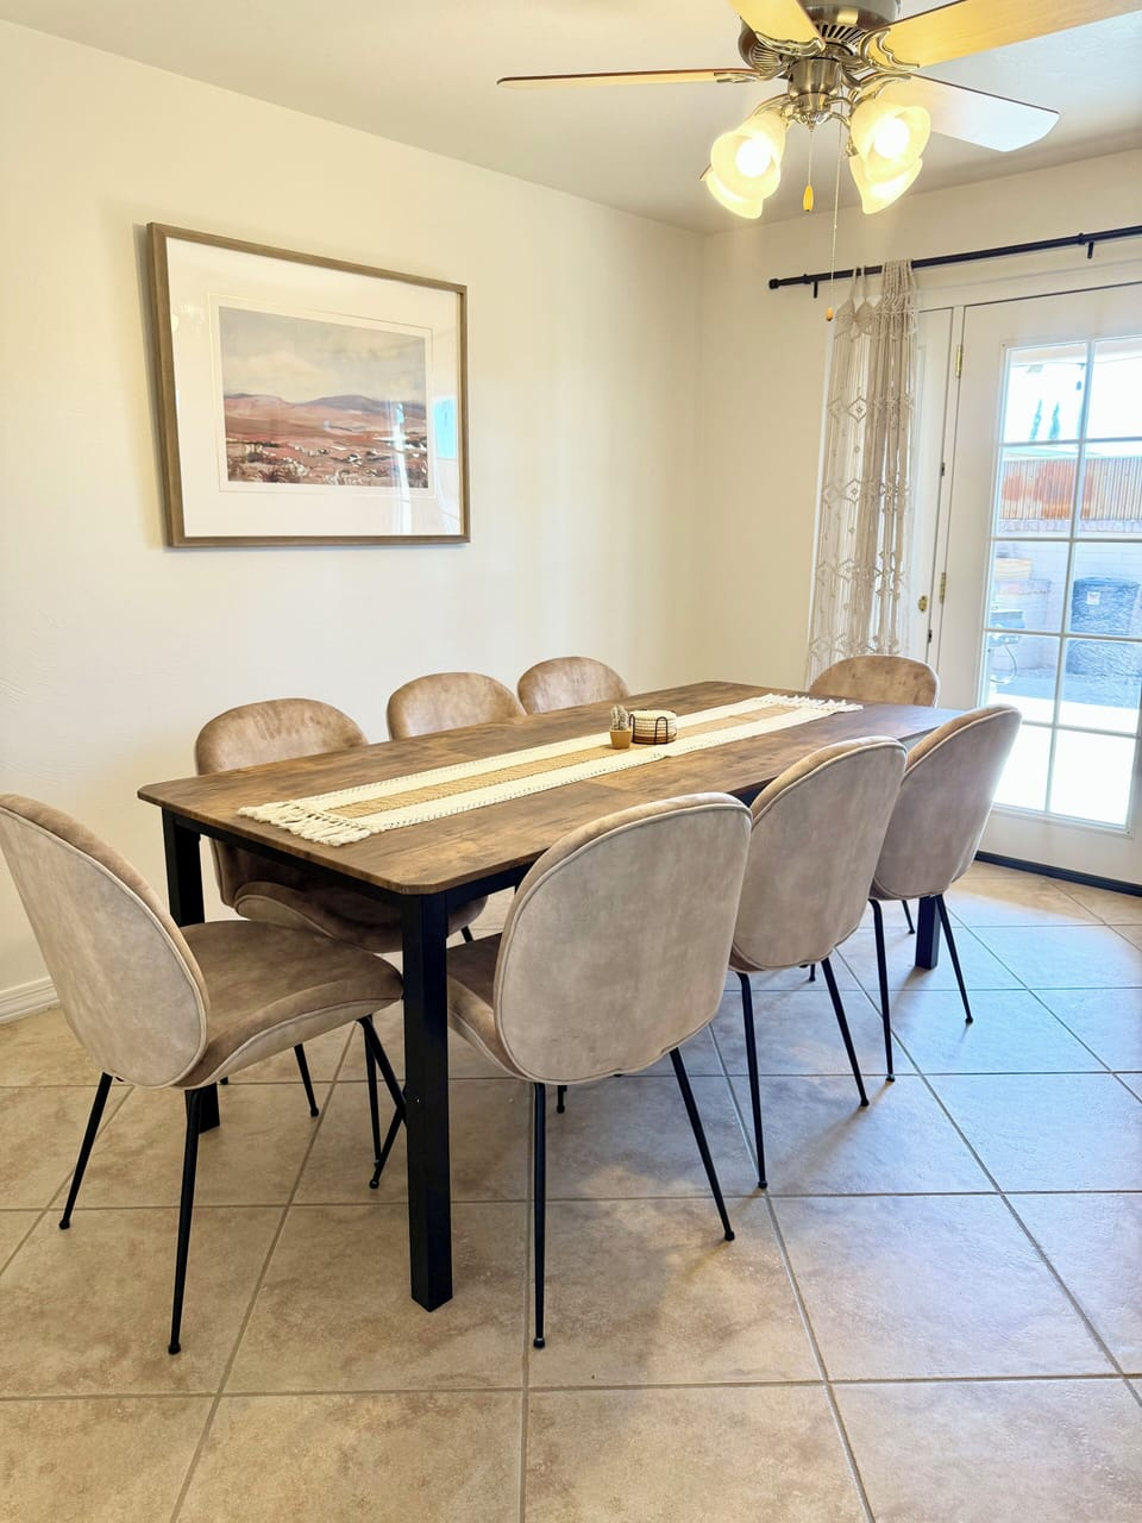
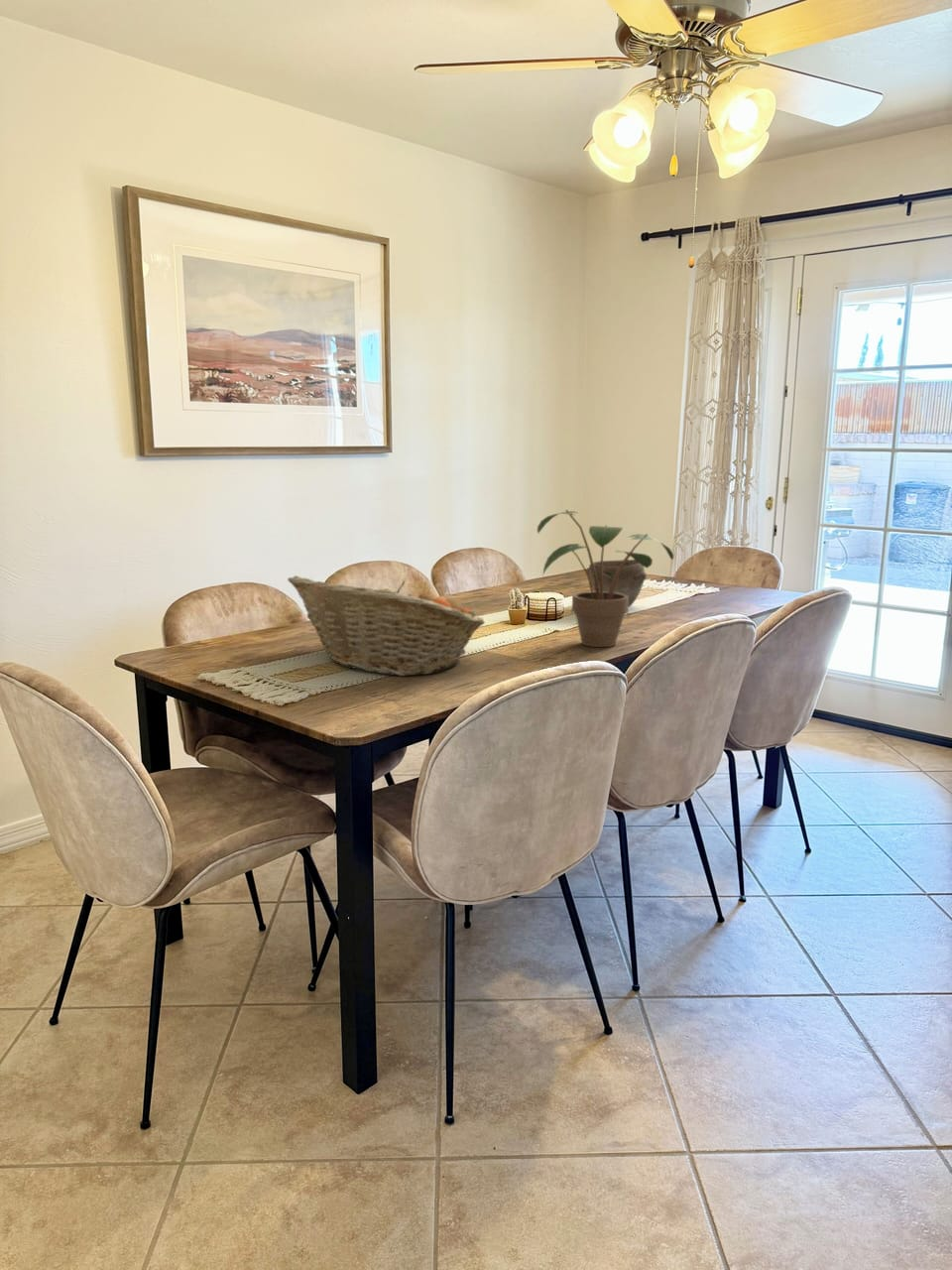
+ fruit basket (385, 617)
+ bowl (616, 583)
+ potted plant (602, 577)
